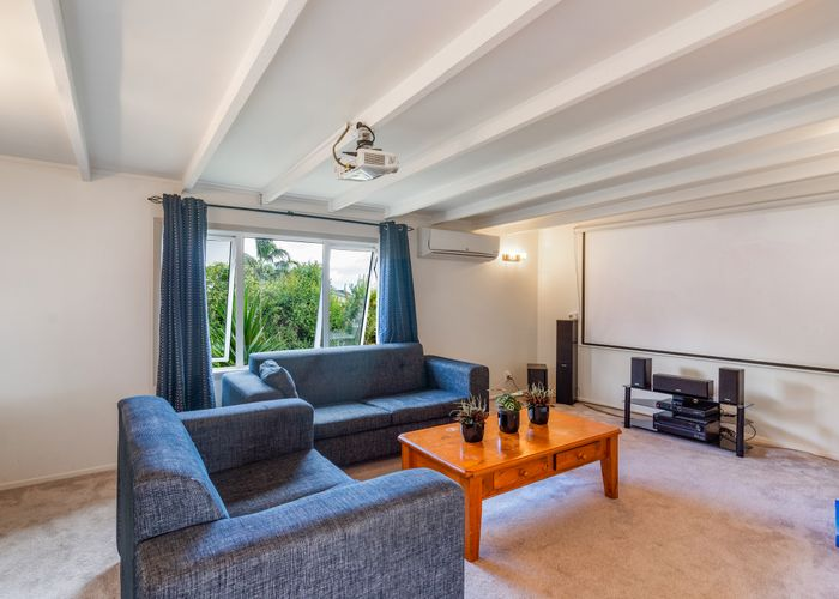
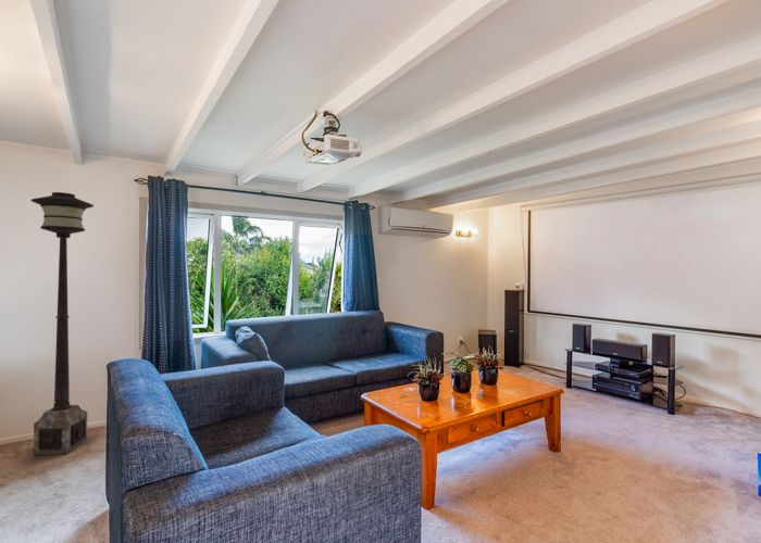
+ floor lamp (62, 320)
